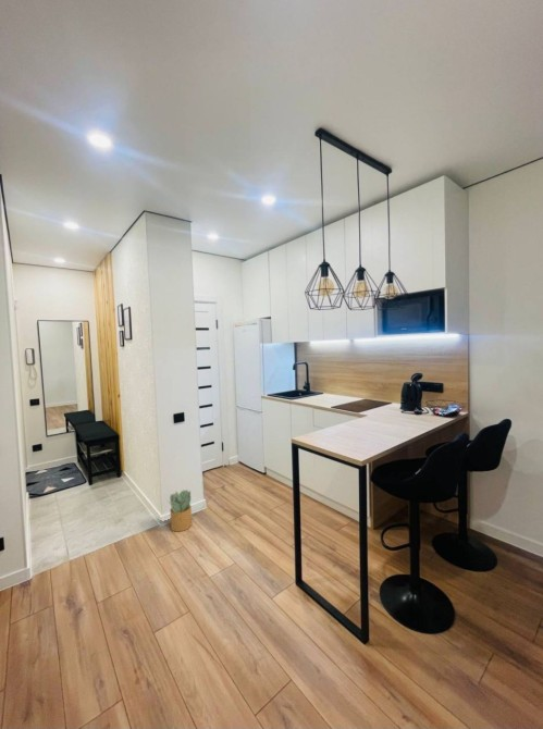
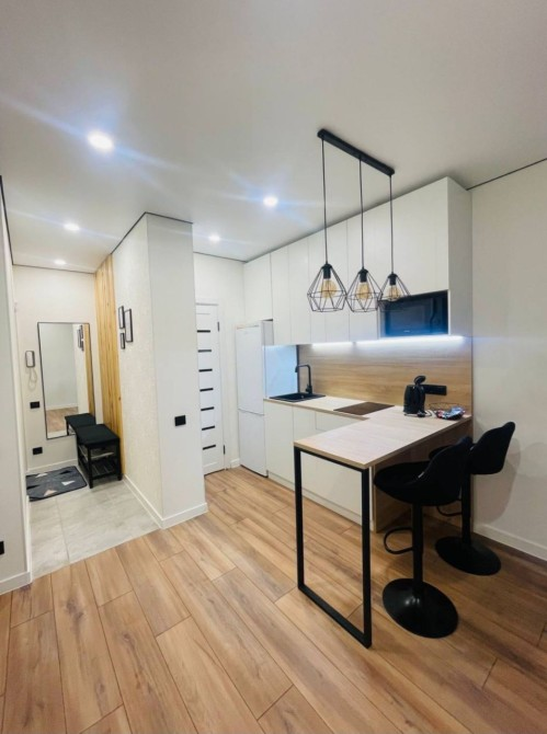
- potted plant (178, 510)
